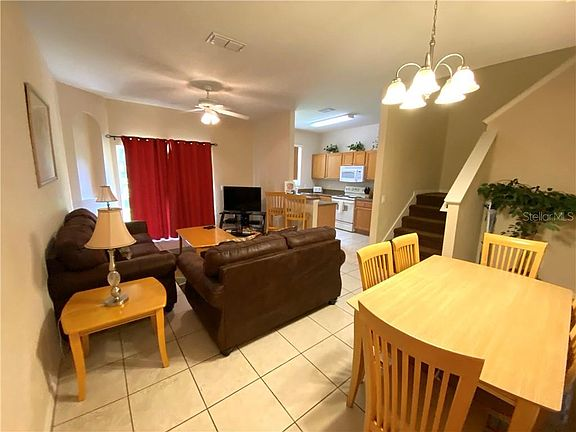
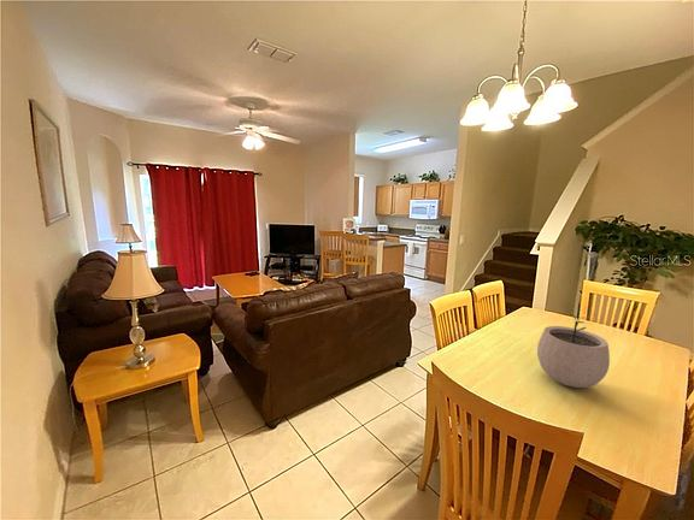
+ plant pot (572, 348)
